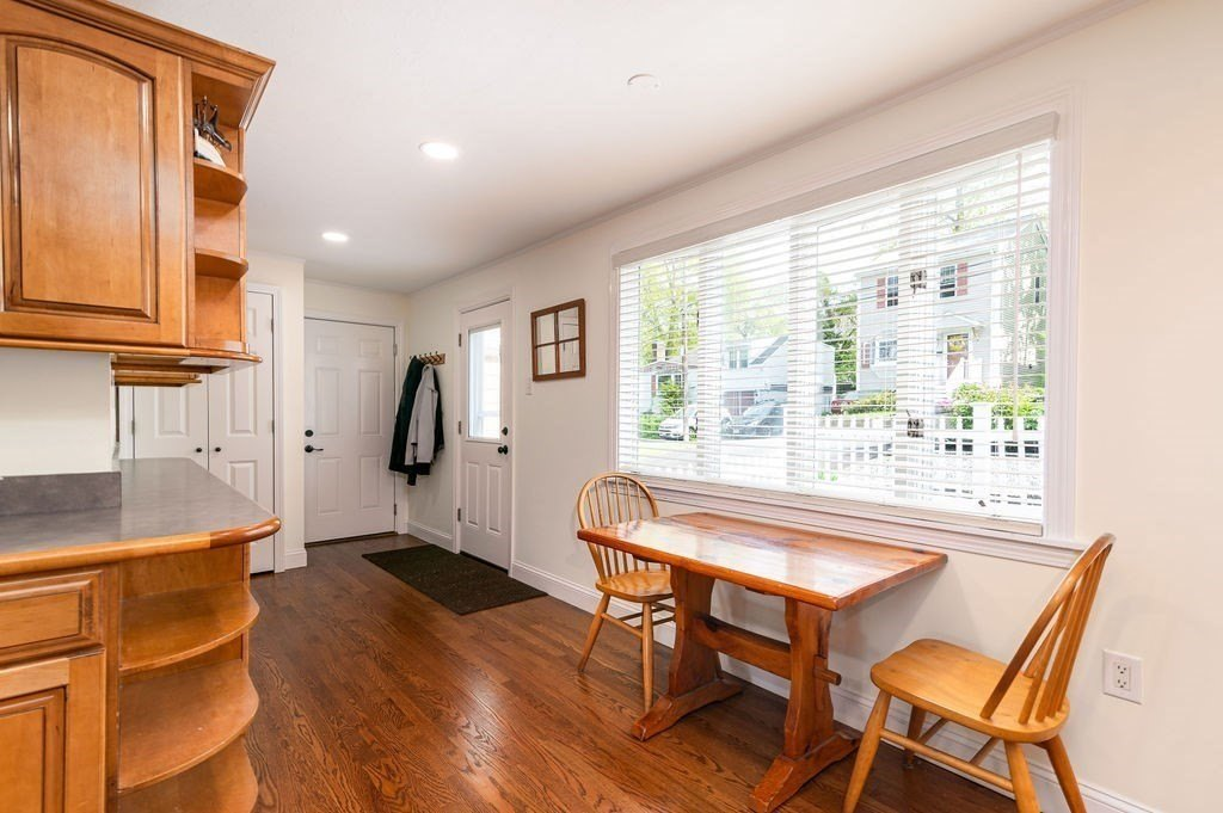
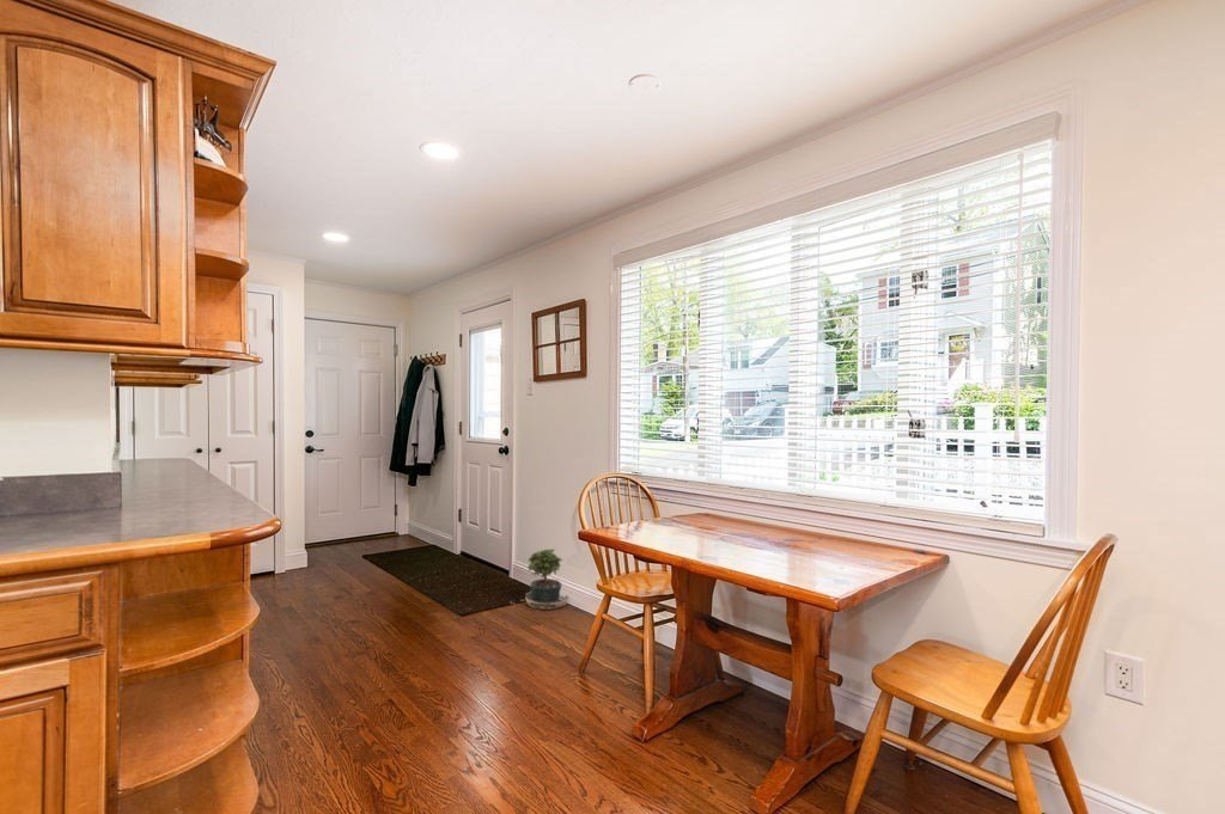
+ potted plant (542, 575)
